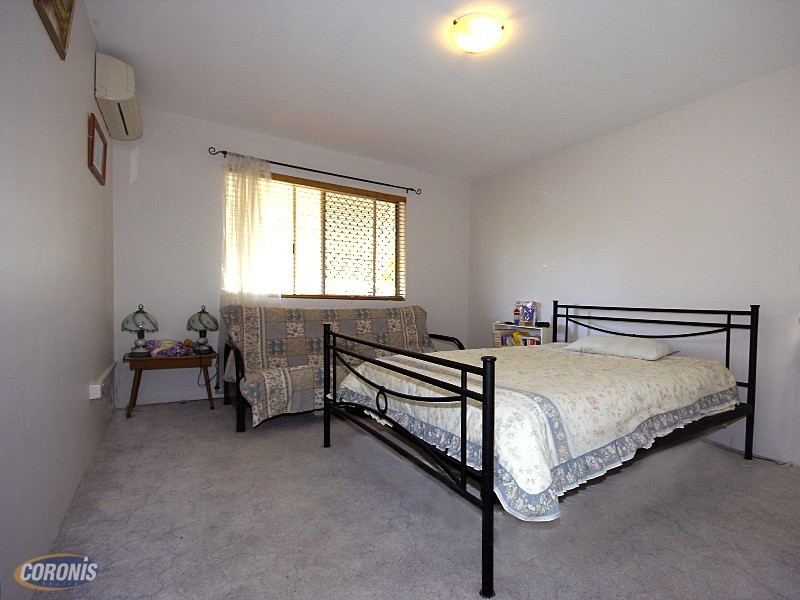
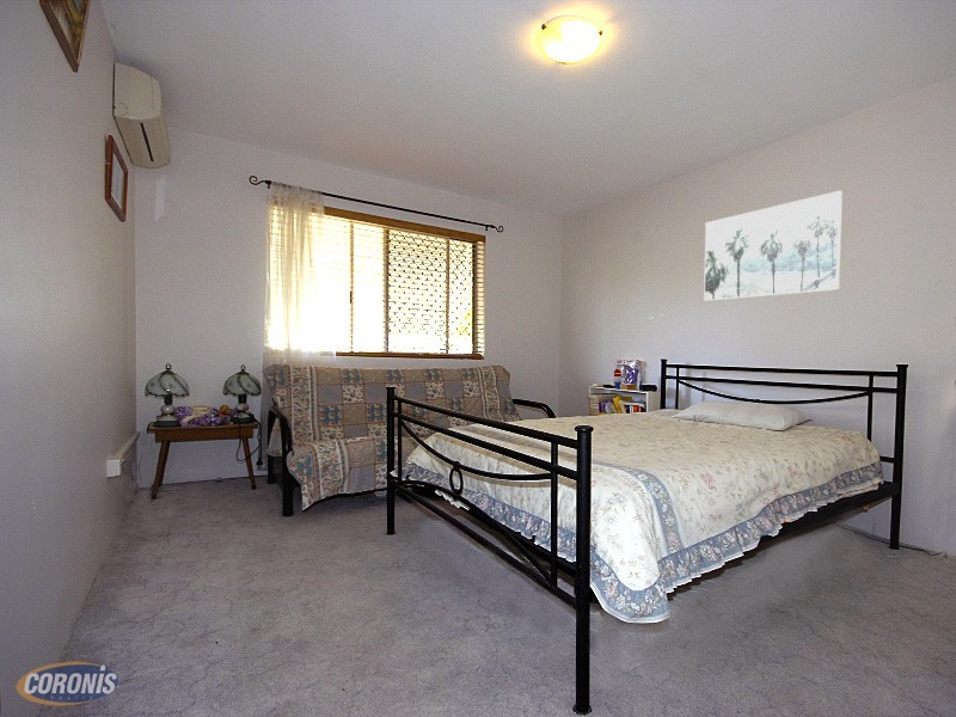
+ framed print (765, 252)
